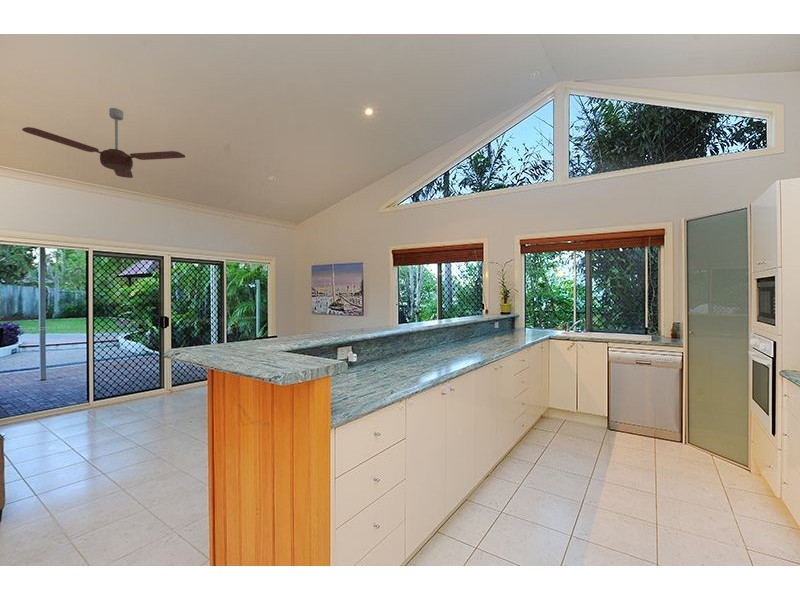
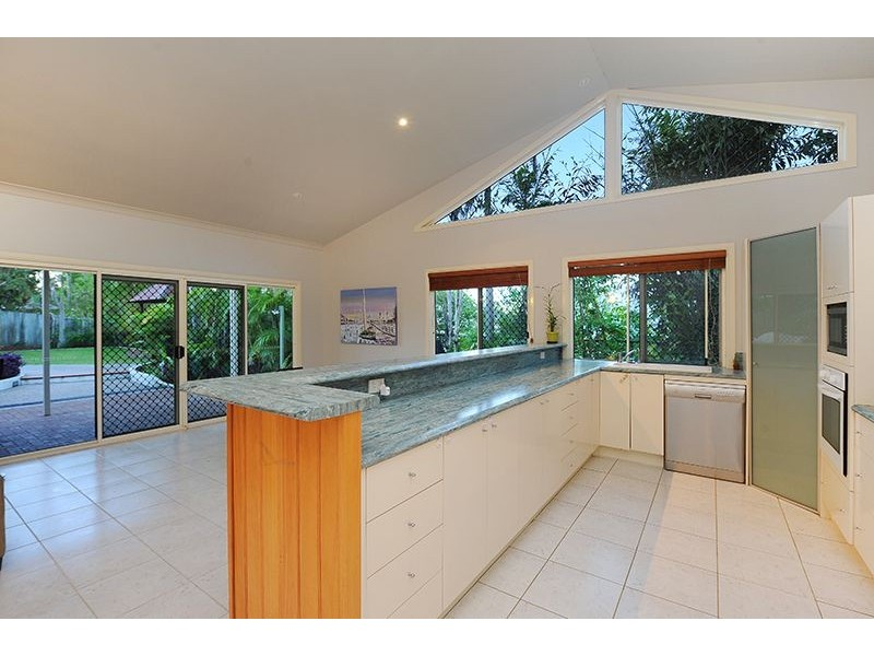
- ceiling fan (115, 141)
